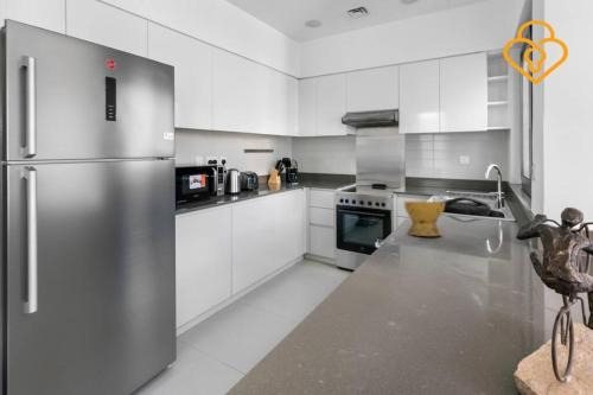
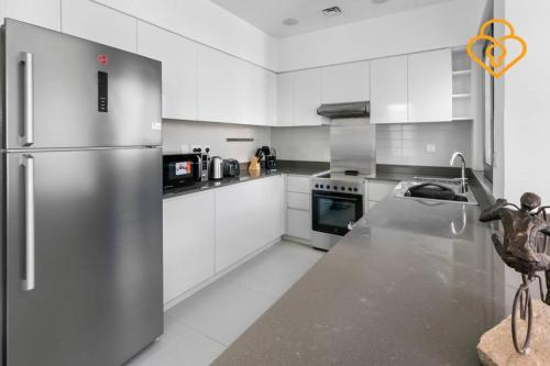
- bowl (423, 217)
